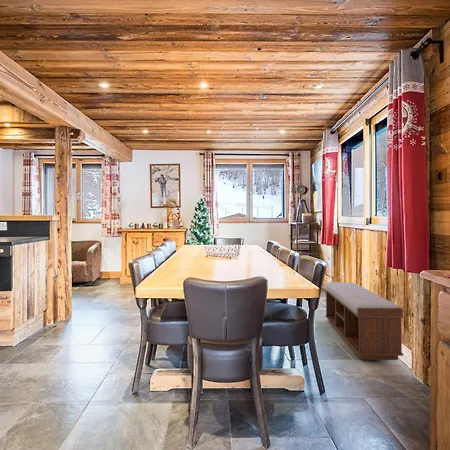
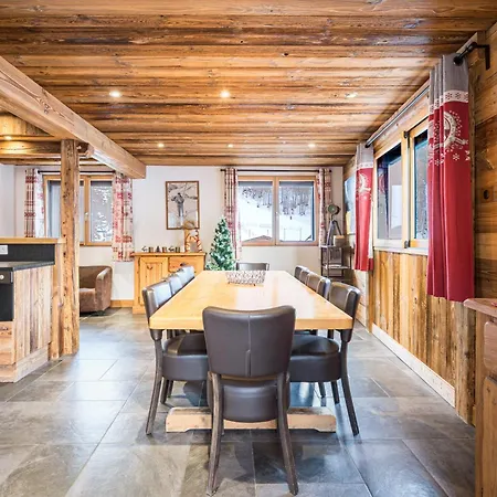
- bench (356, 314)
